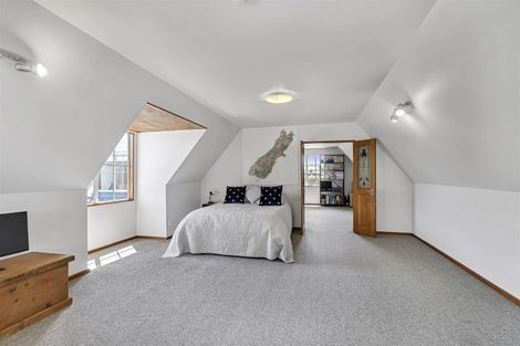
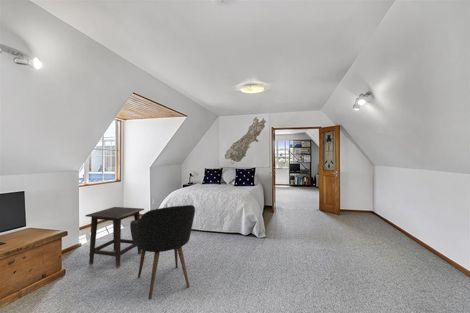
+ side table (116, 234)
+ armchair (162, 241)
